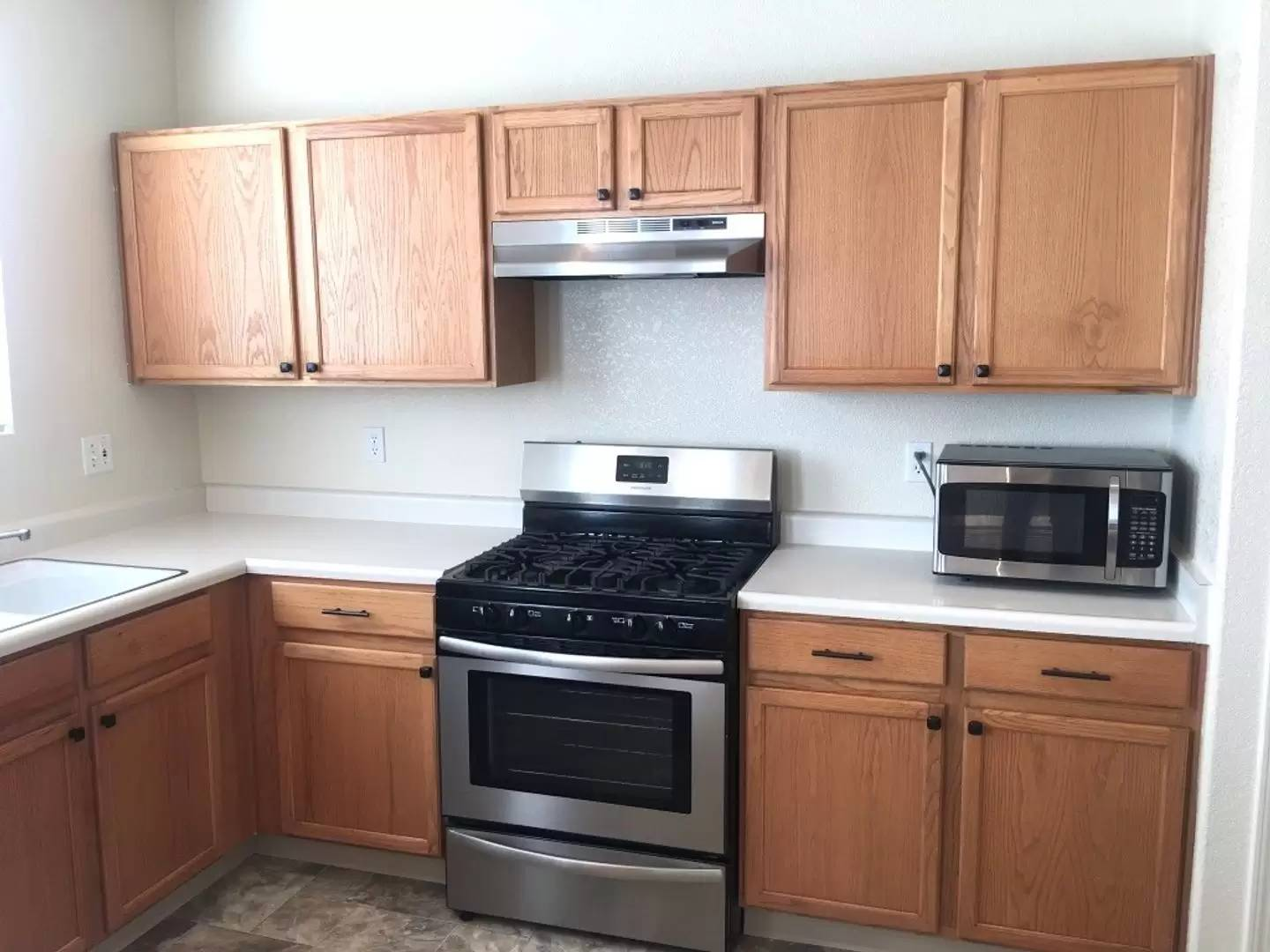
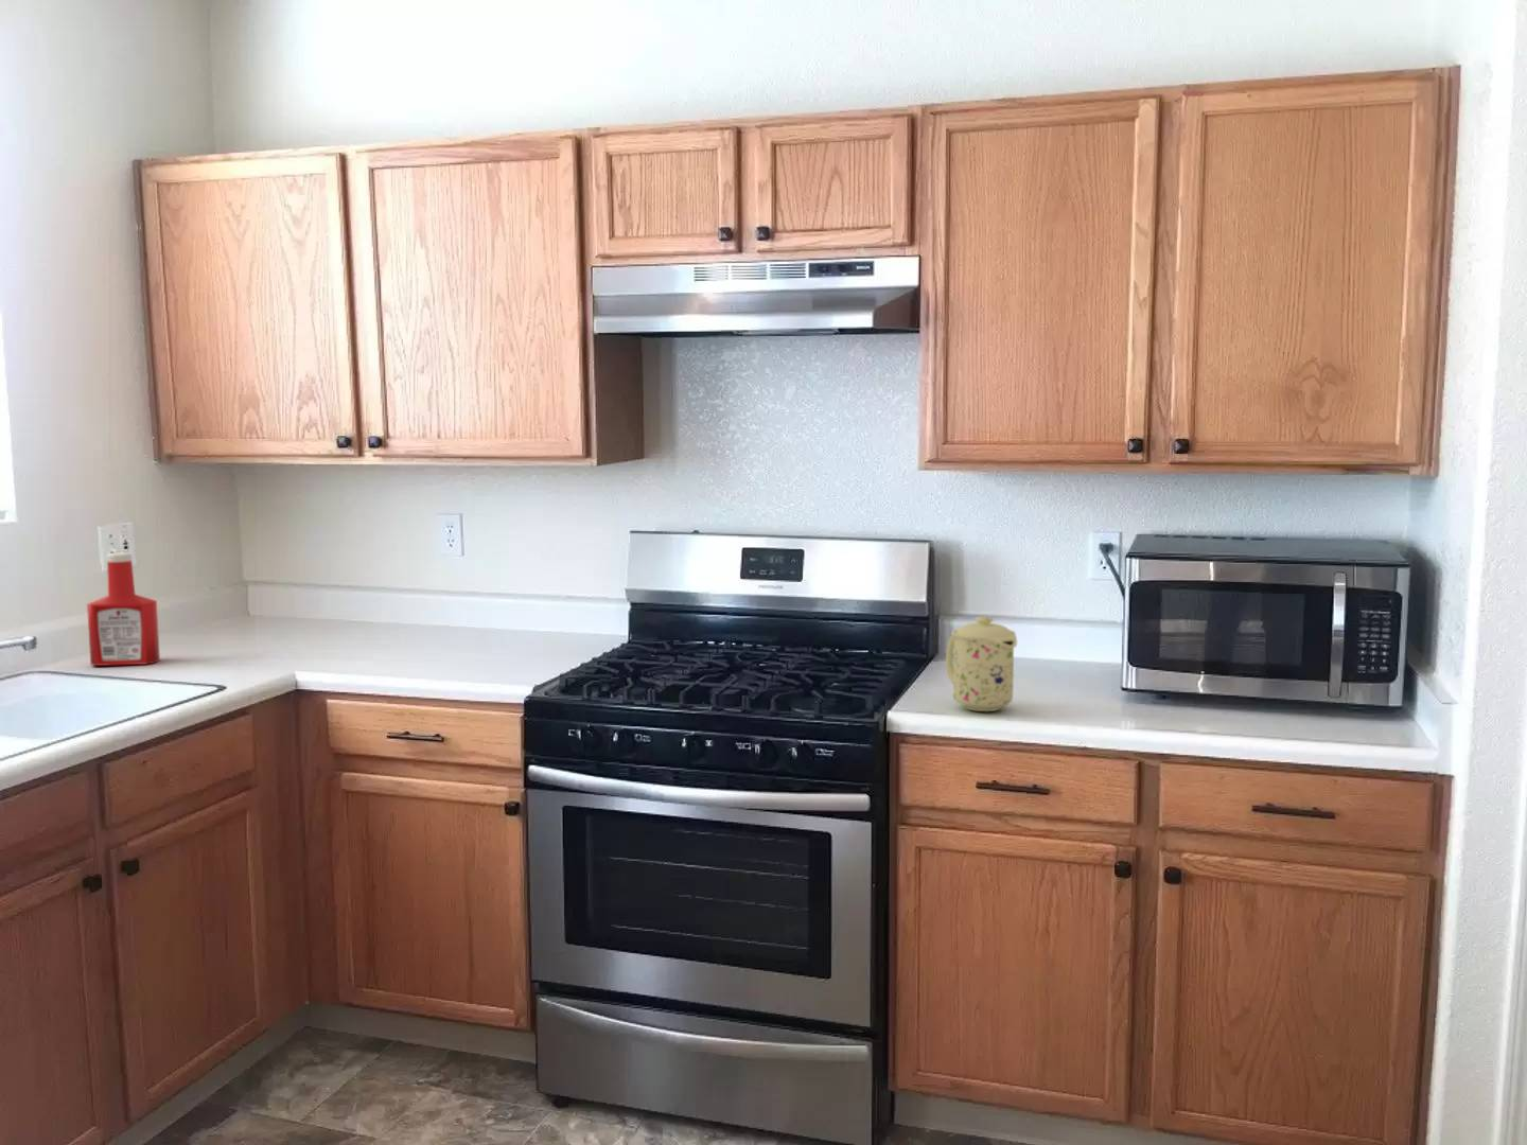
+ mug (980, 662)
+ soap bottle (121, 607)
